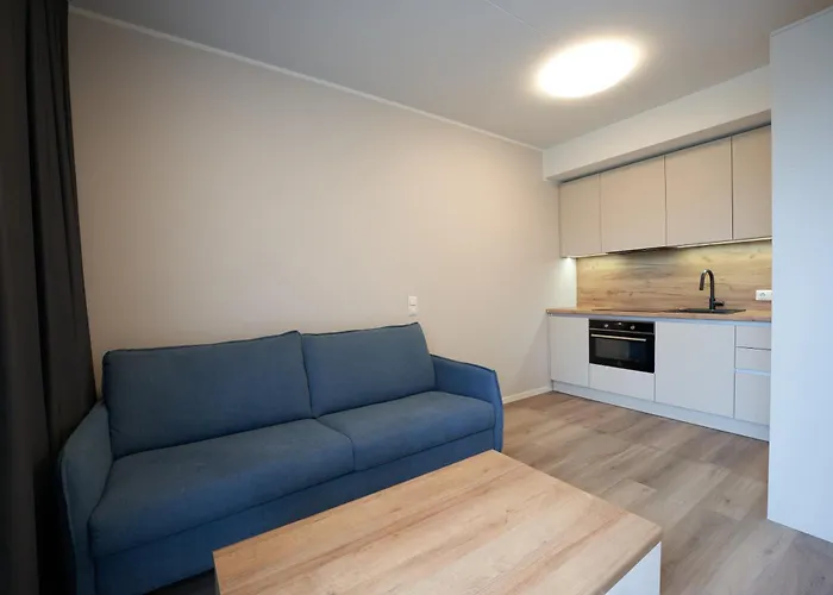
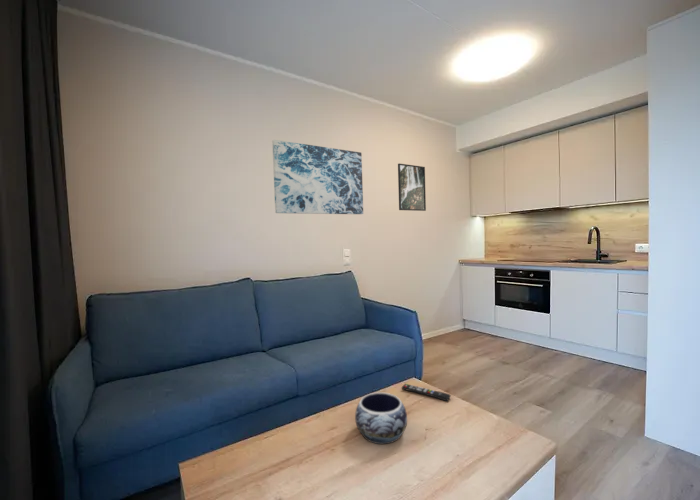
+ remote control (425, 391)
+ wall art (321, 180)
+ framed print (412, 187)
+ decorative bowl (381, 417)
